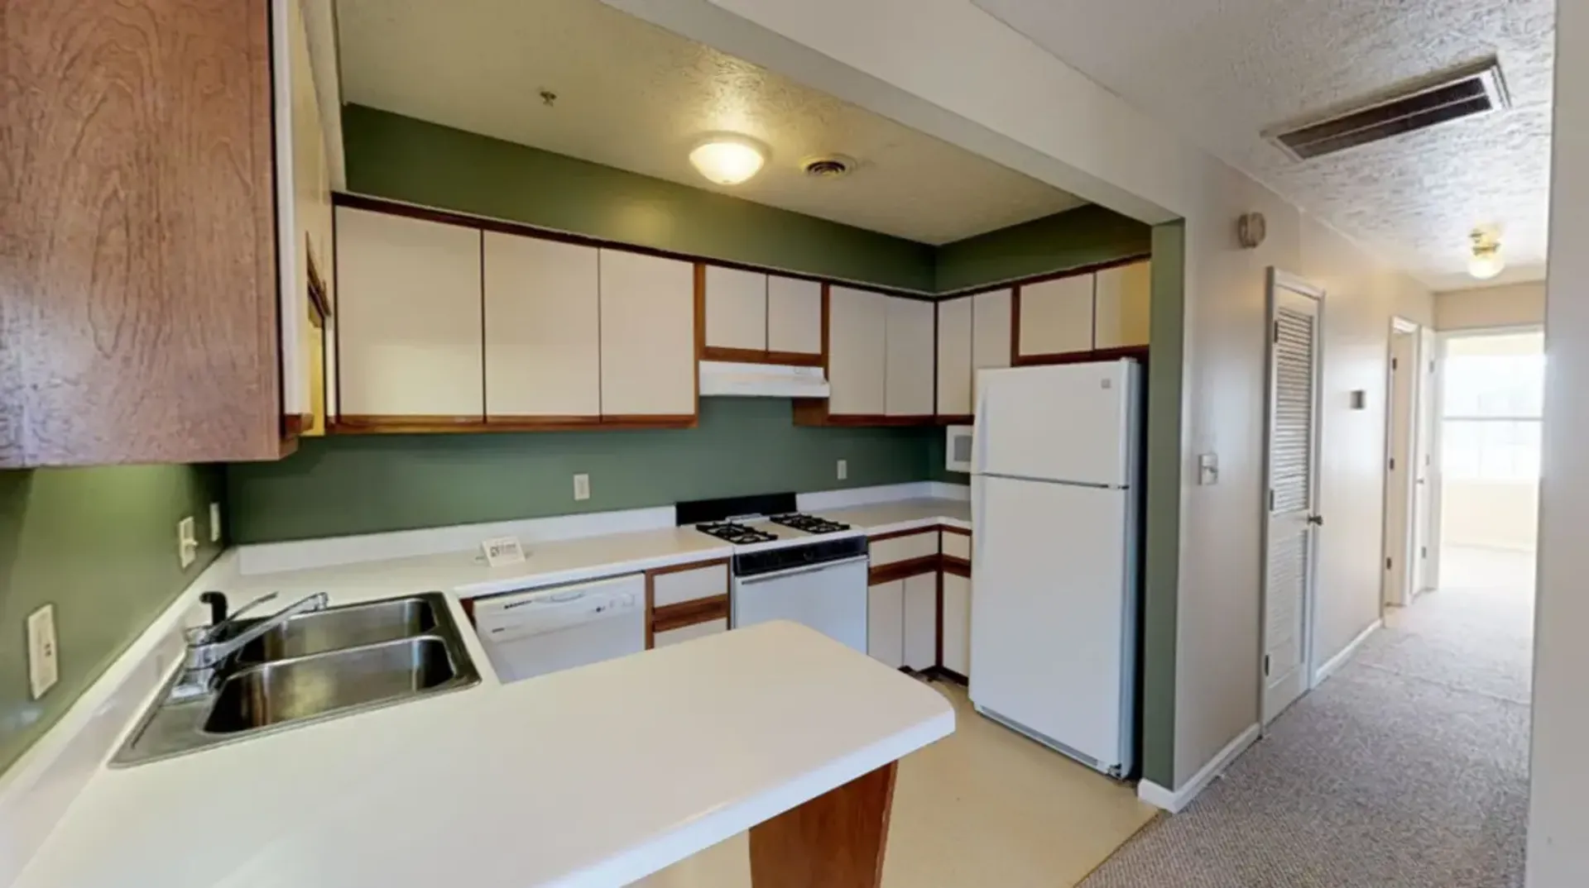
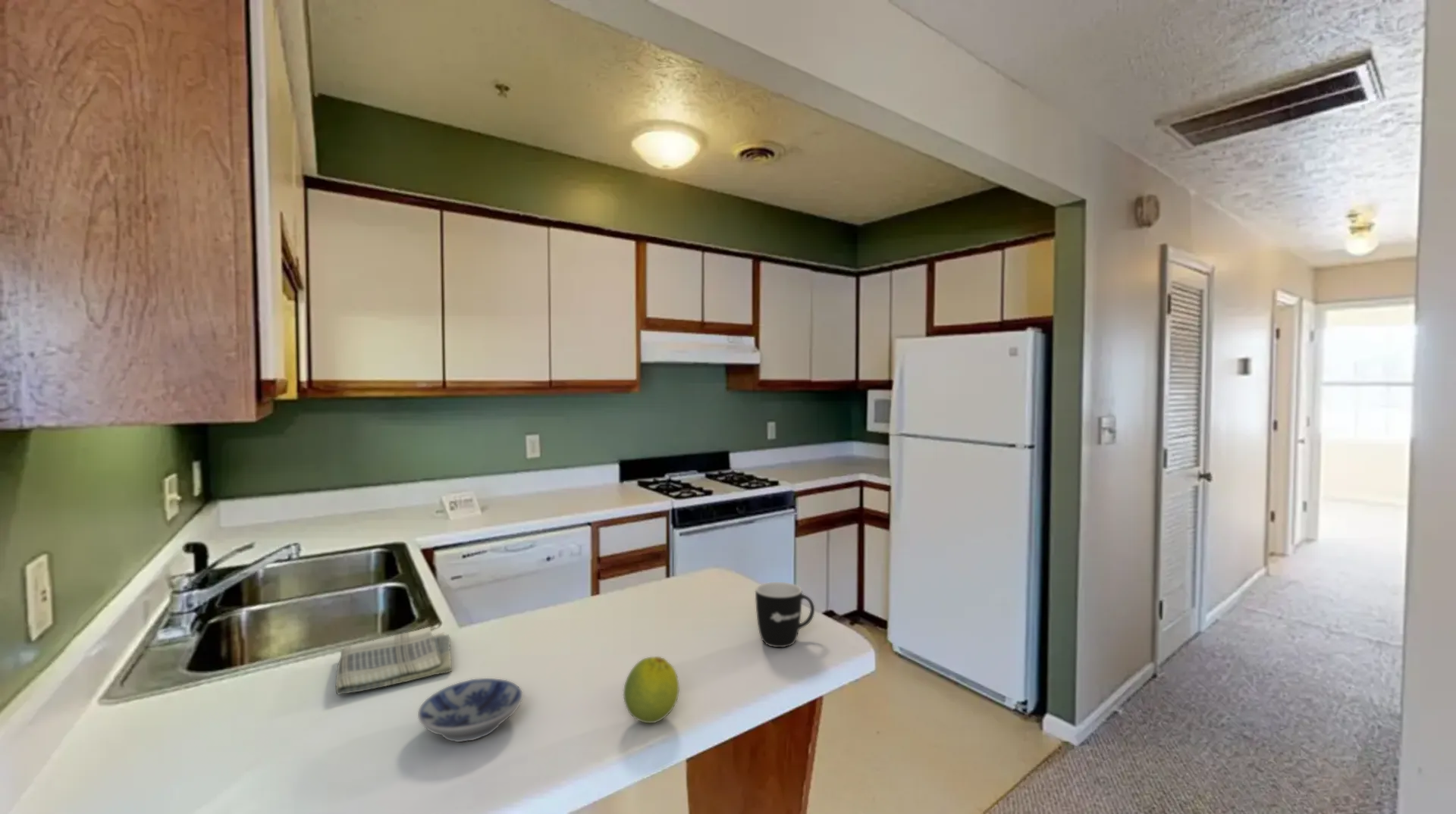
+ fruit (651, 688)
+ mug (786, 614)
+ bowl (472, 712)
+ dish towel (397, 656)
